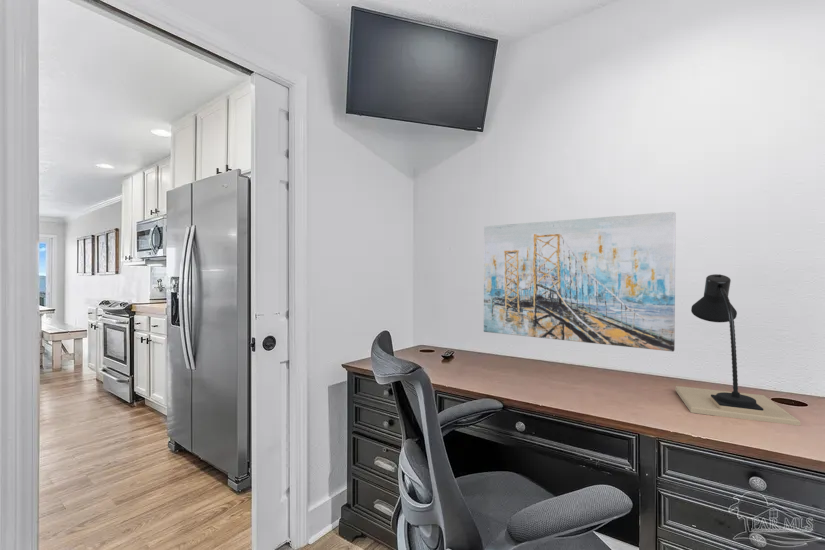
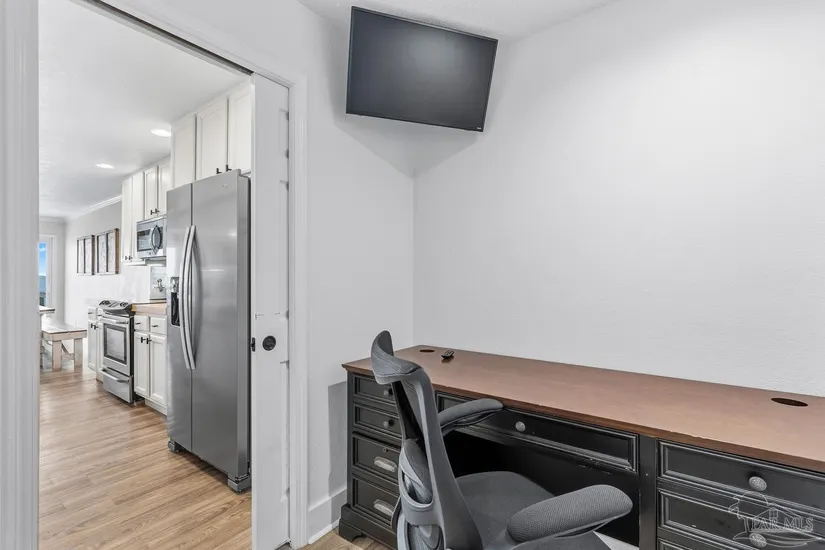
- desk lamp (730, 338)
- wall art (566, 280)
